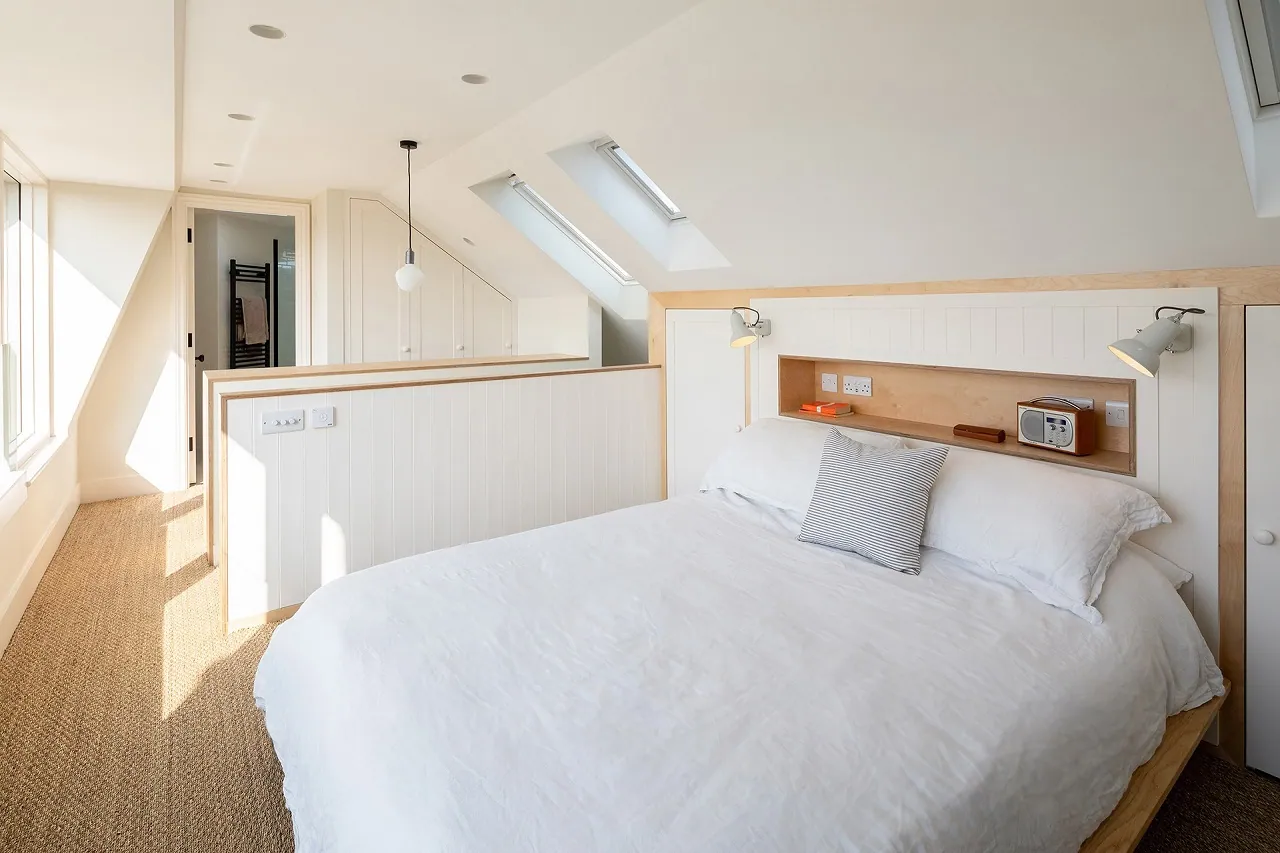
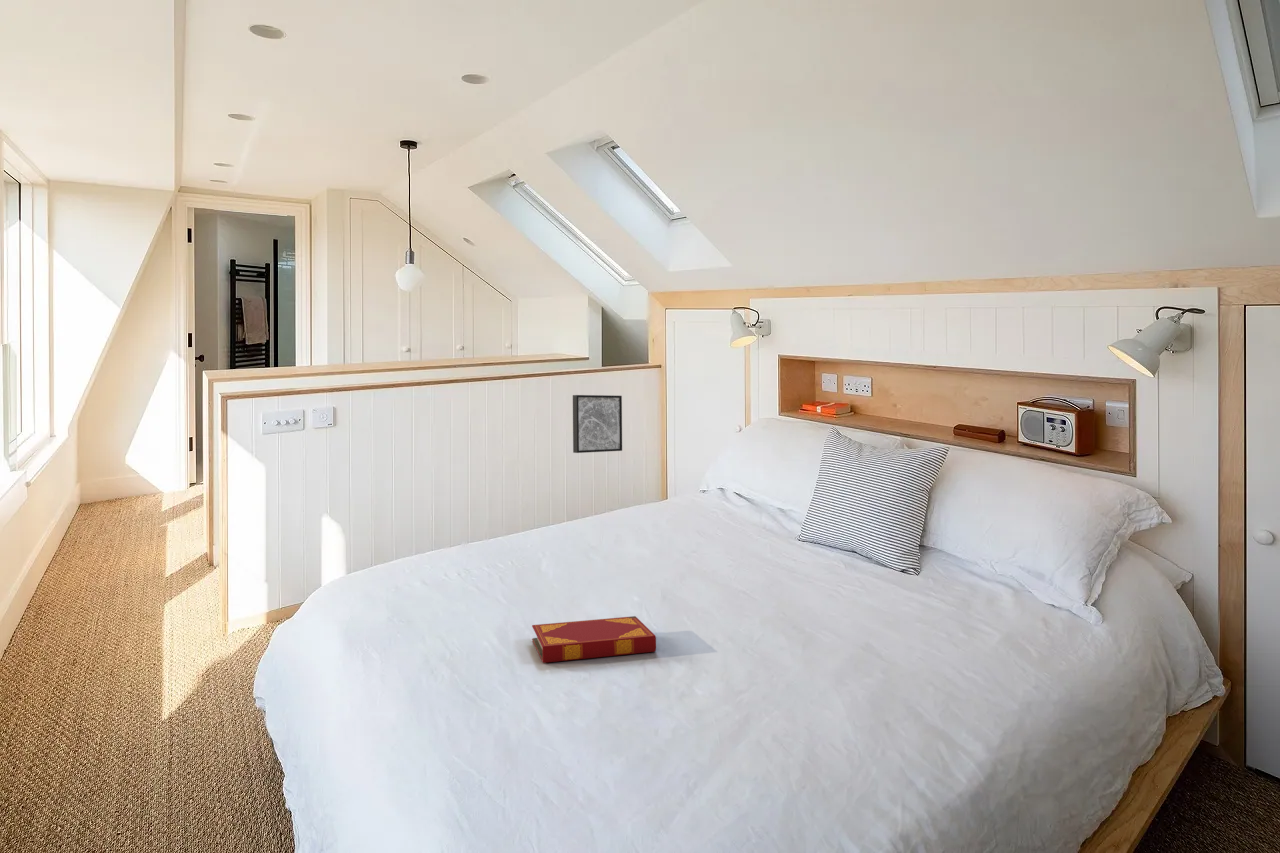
+ hardback book (592, 638)
+ wall art (597, 423)
